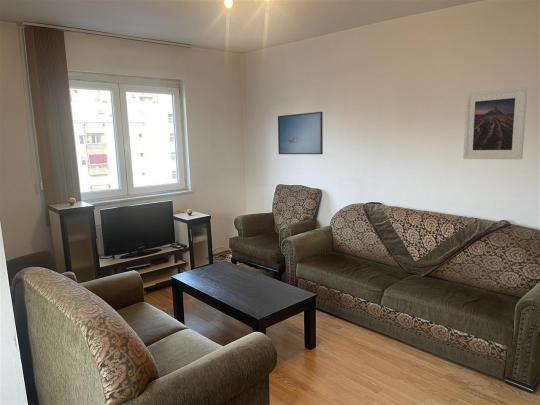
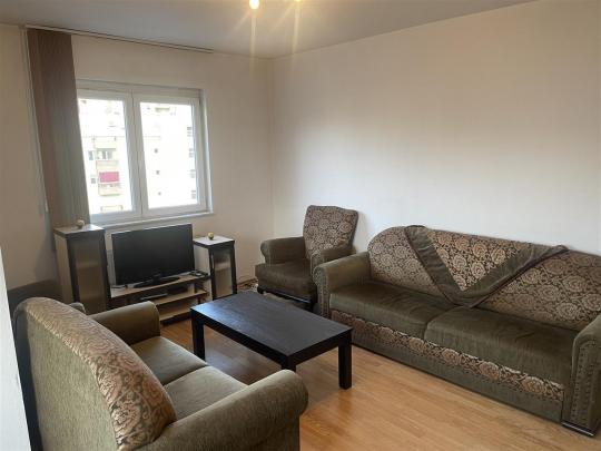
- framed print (493, 125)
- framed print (299, 134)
